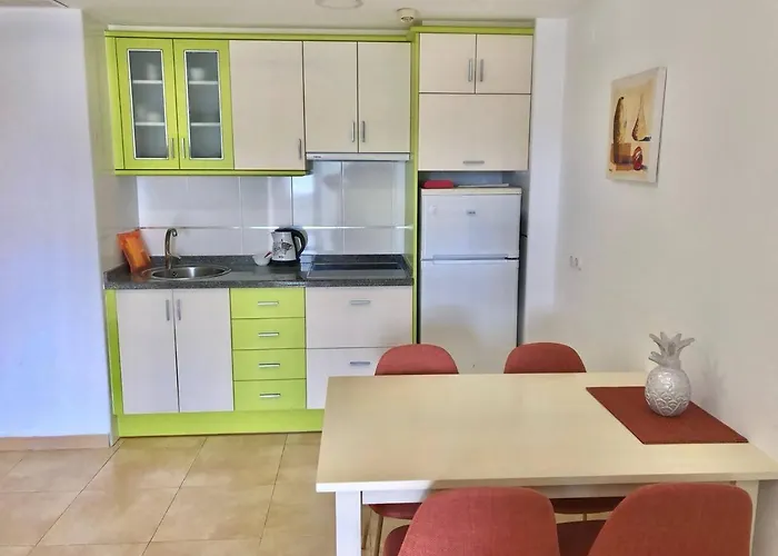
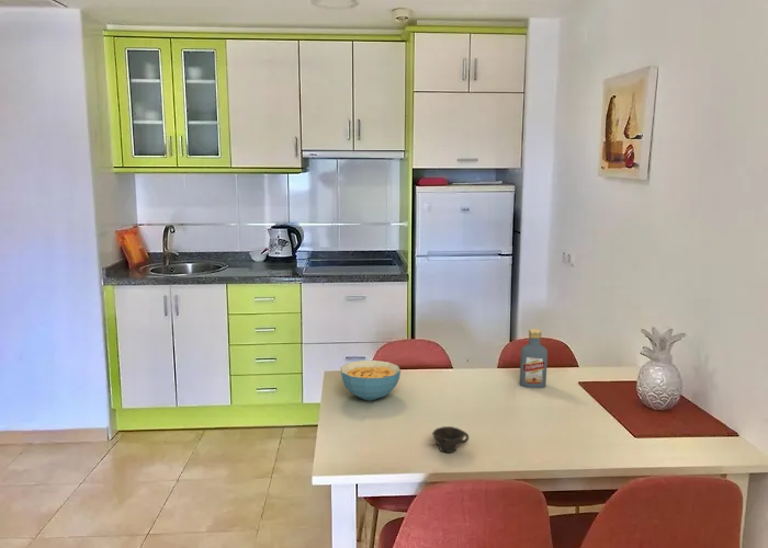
+ cereal bowl (370, 383)
+ cup (450, 441)
+ vodka (533, 357)
